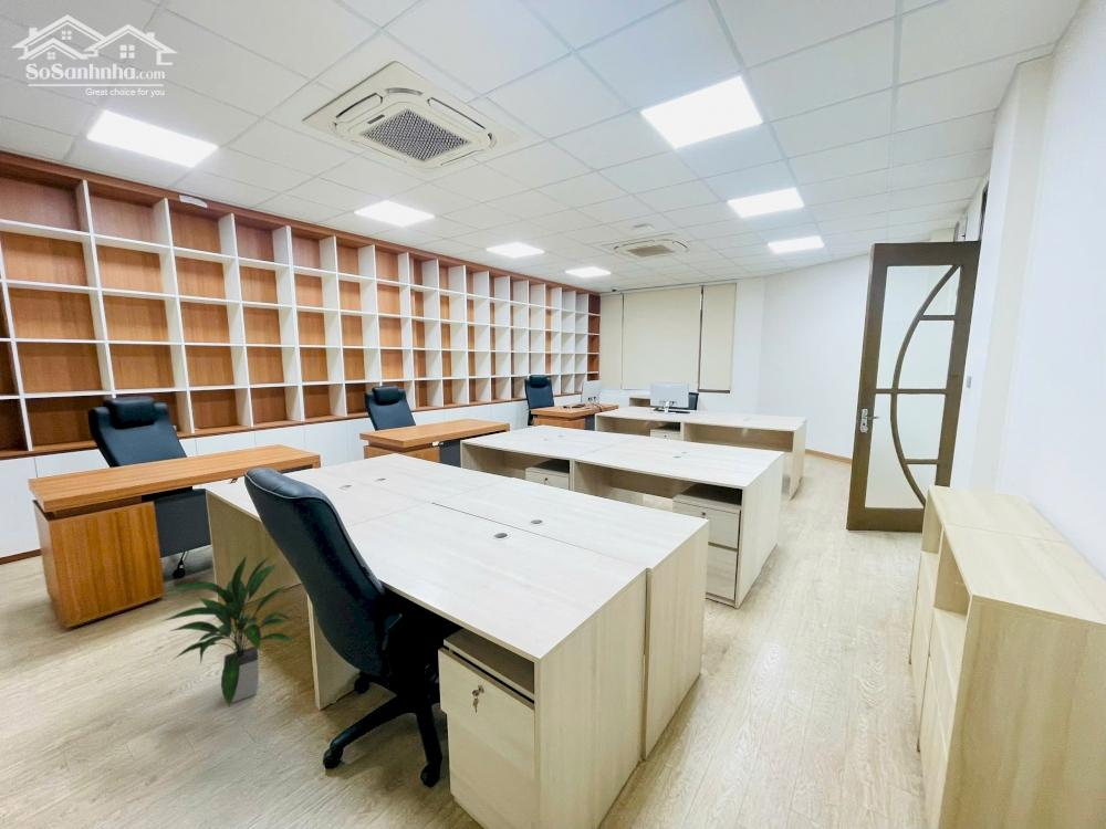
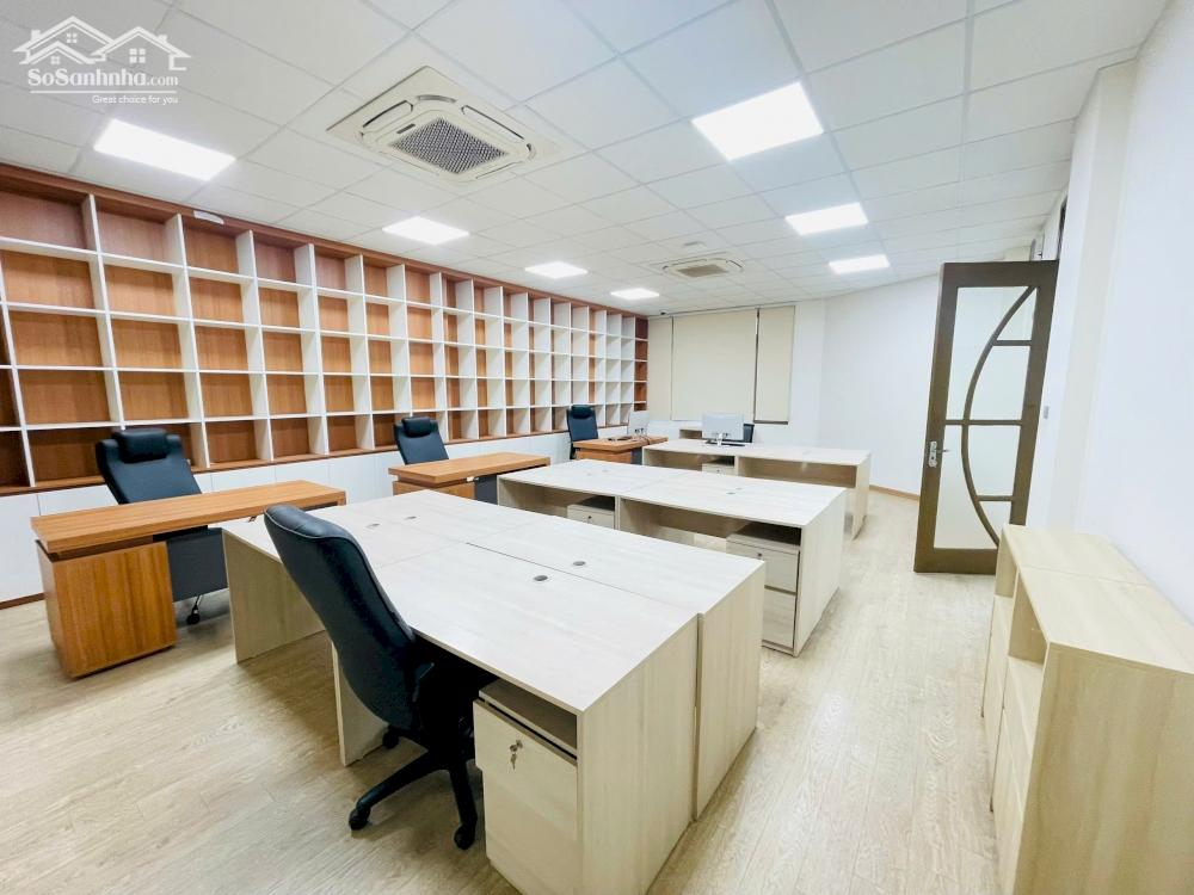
- indoor plant (233, 630)
